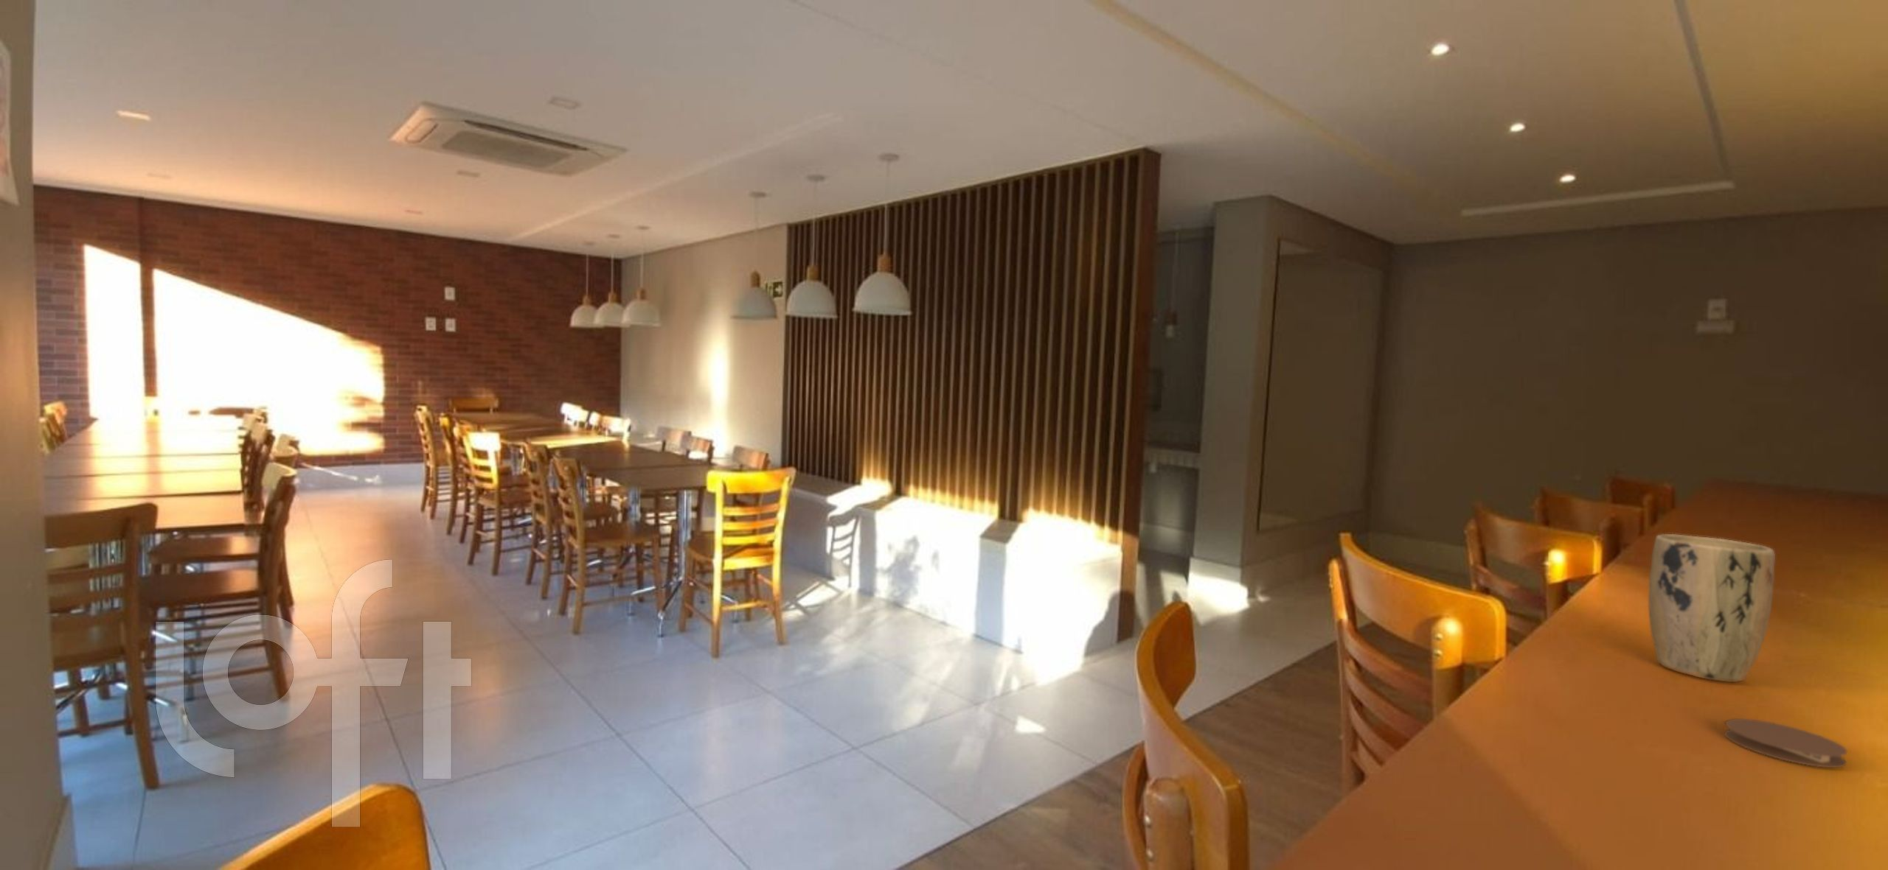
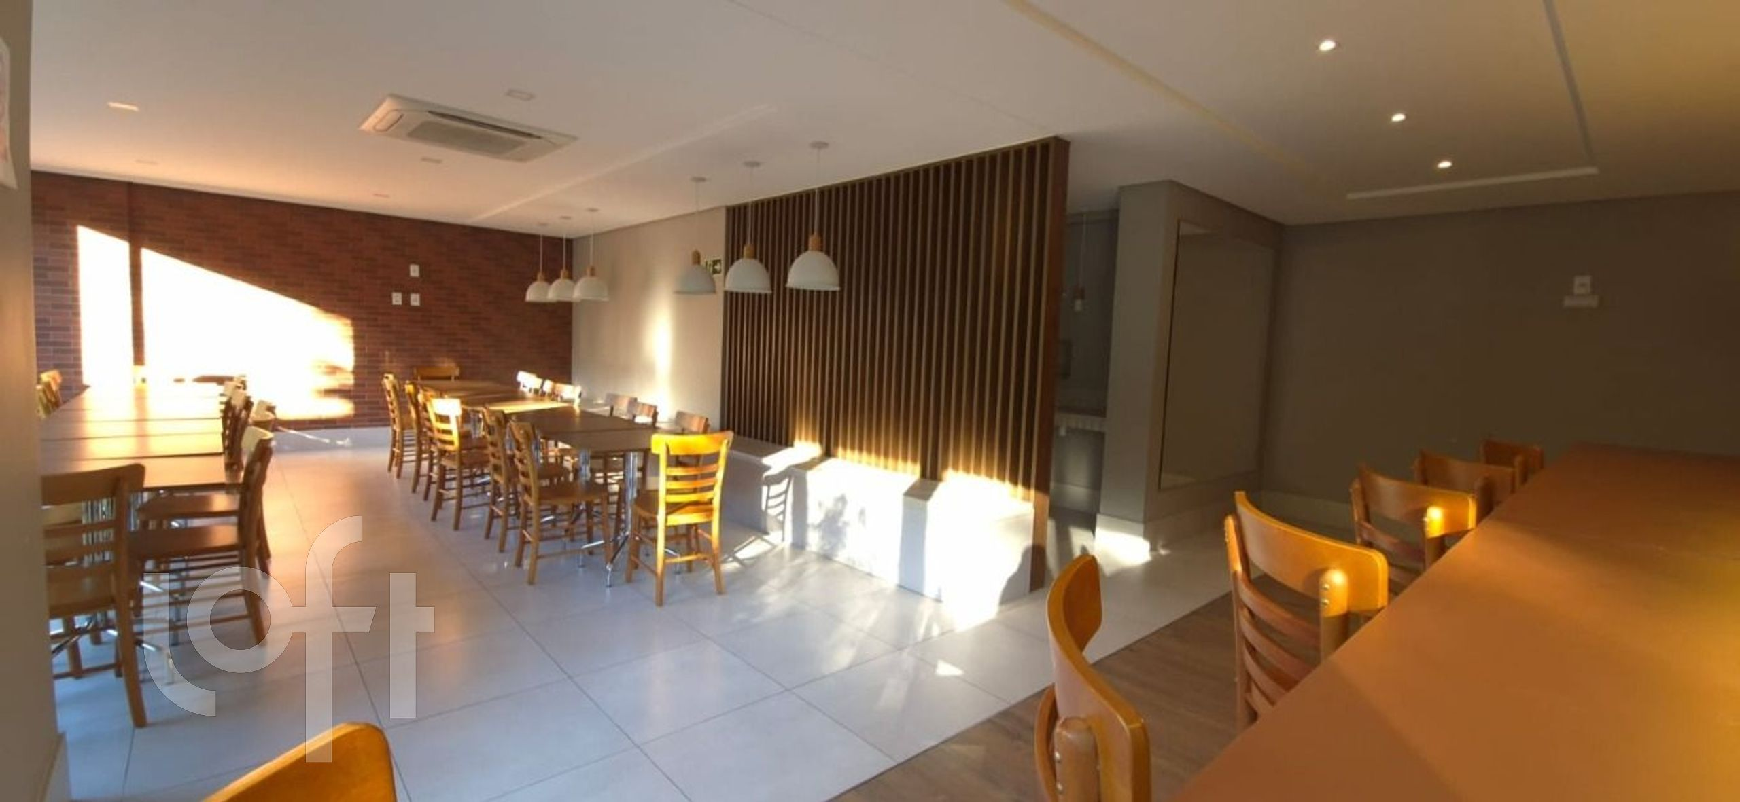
- plant pot (1706, 606)
- coaster (1783, 741)
